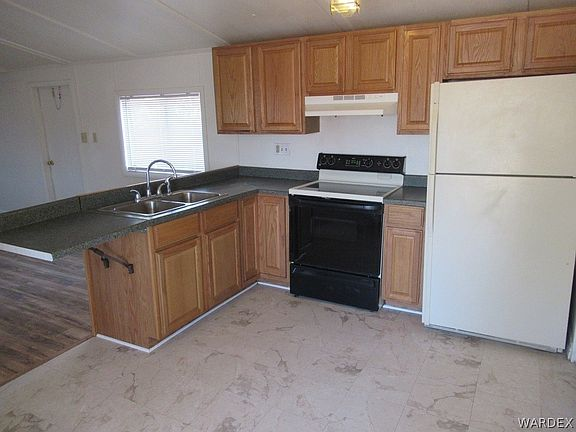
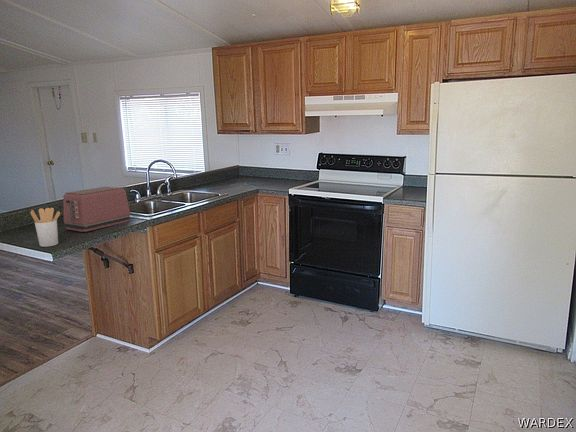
+ toaster (95, 207)
+ utensil holder (47, 226)
